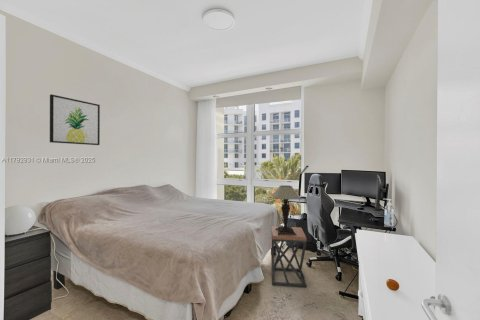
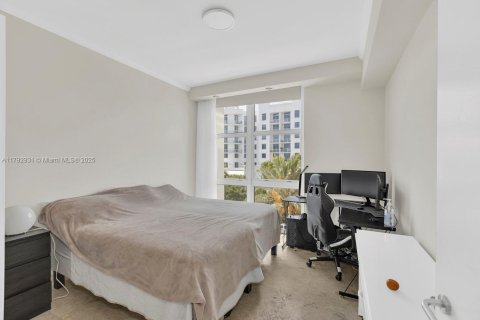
- wall art (76, 122)
- table lamp (285, 208)
- stool (285, 255)
